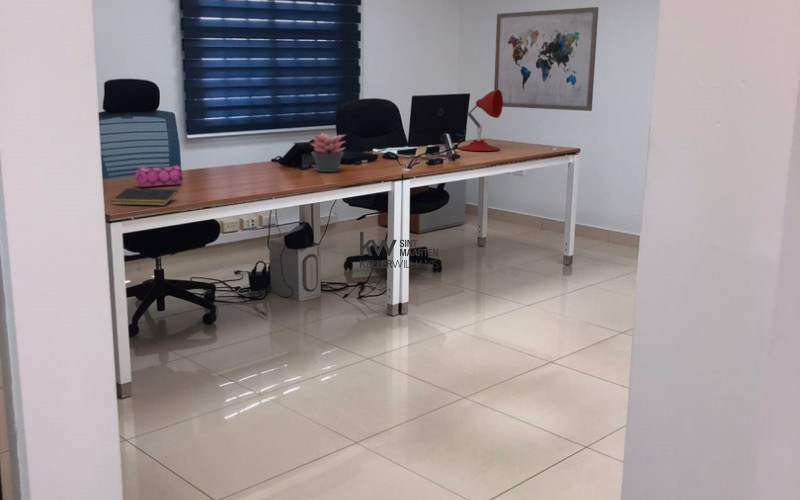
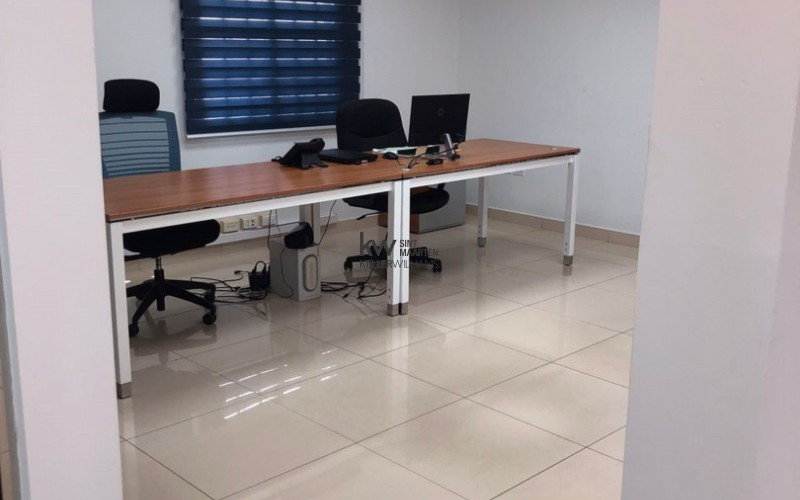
- succulent plant (327, 152)
- desk lamp (476, 120)
- notepad (145, 196)
- pencil case (159, 175)
- wall art (542, 60)
